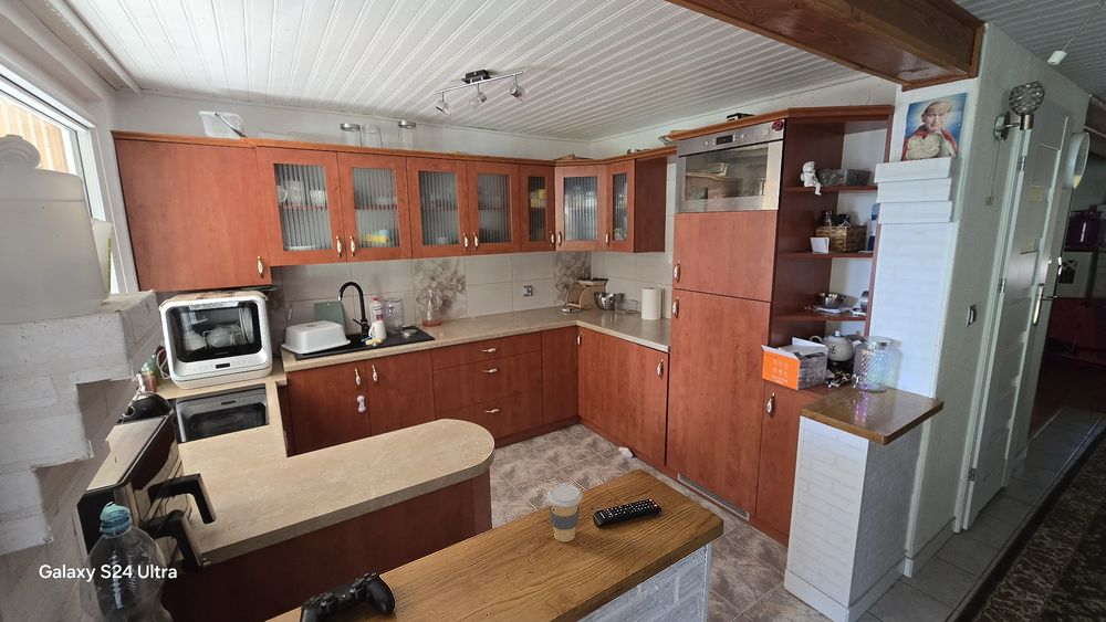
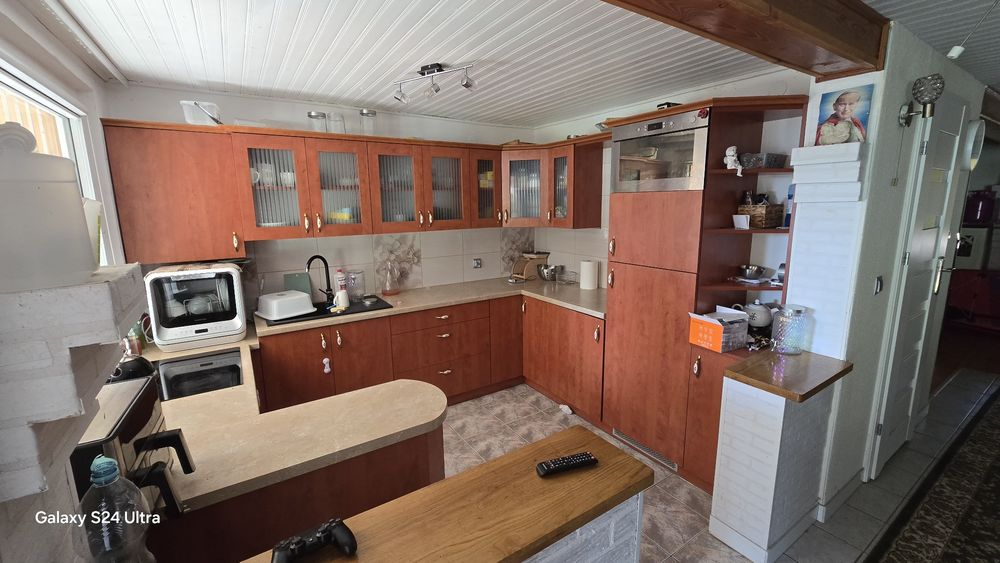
- coffee cup (564, 514)
